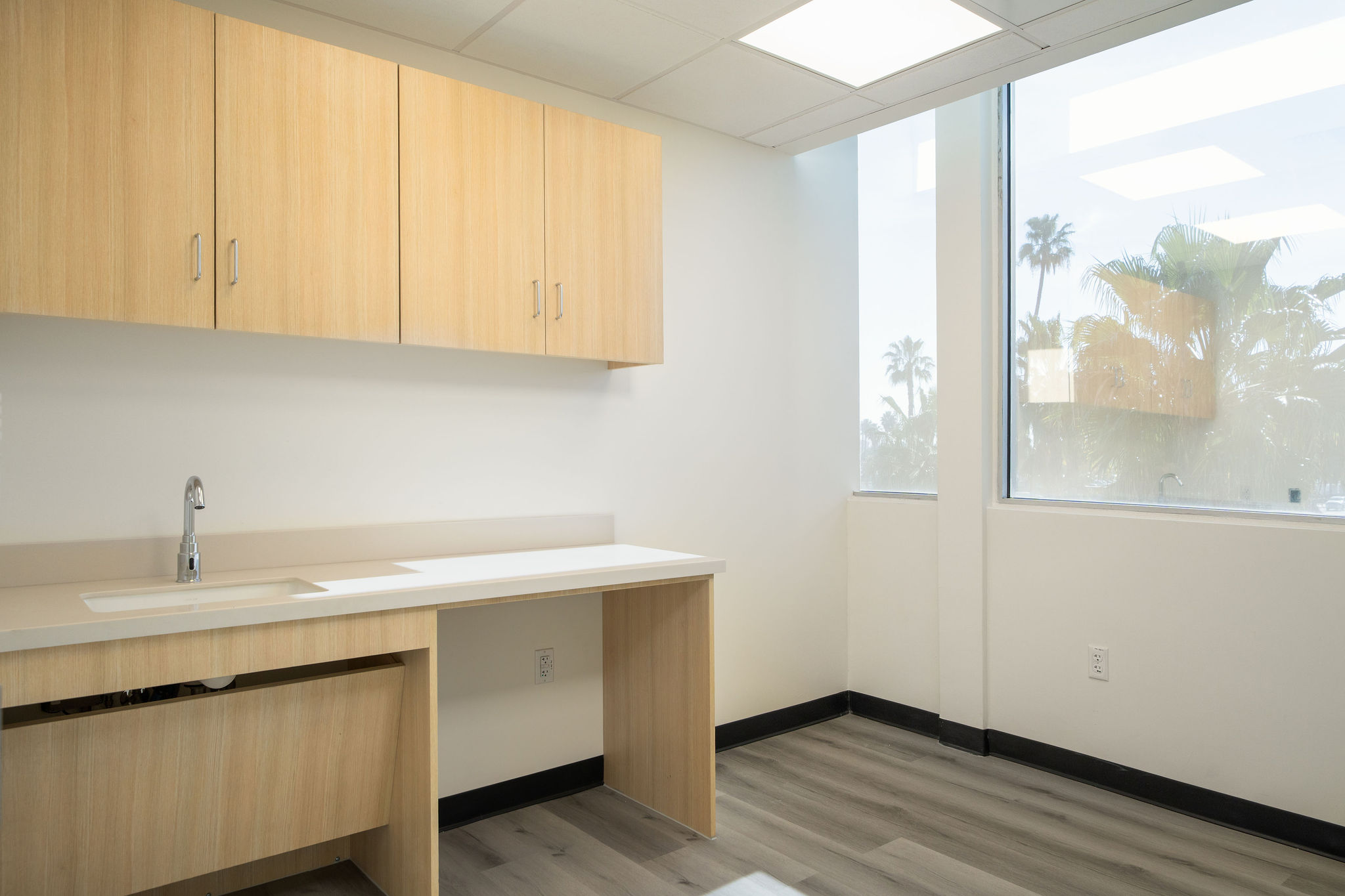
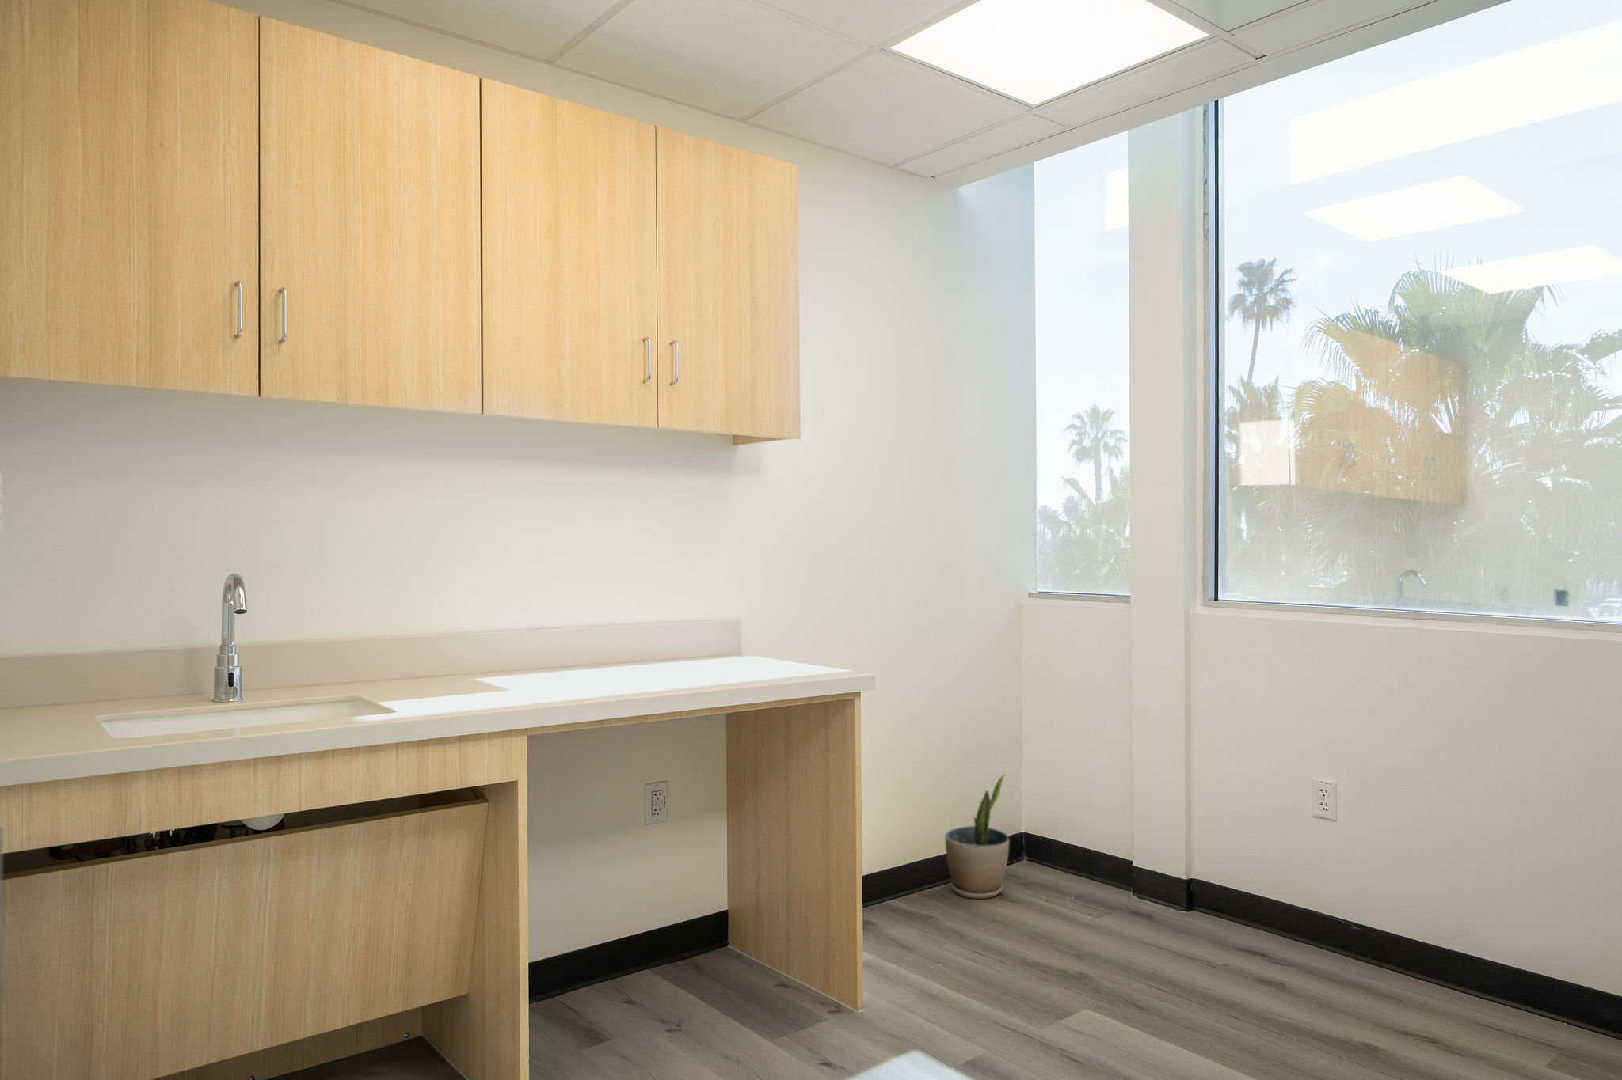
+ potted plant (977, 833)
